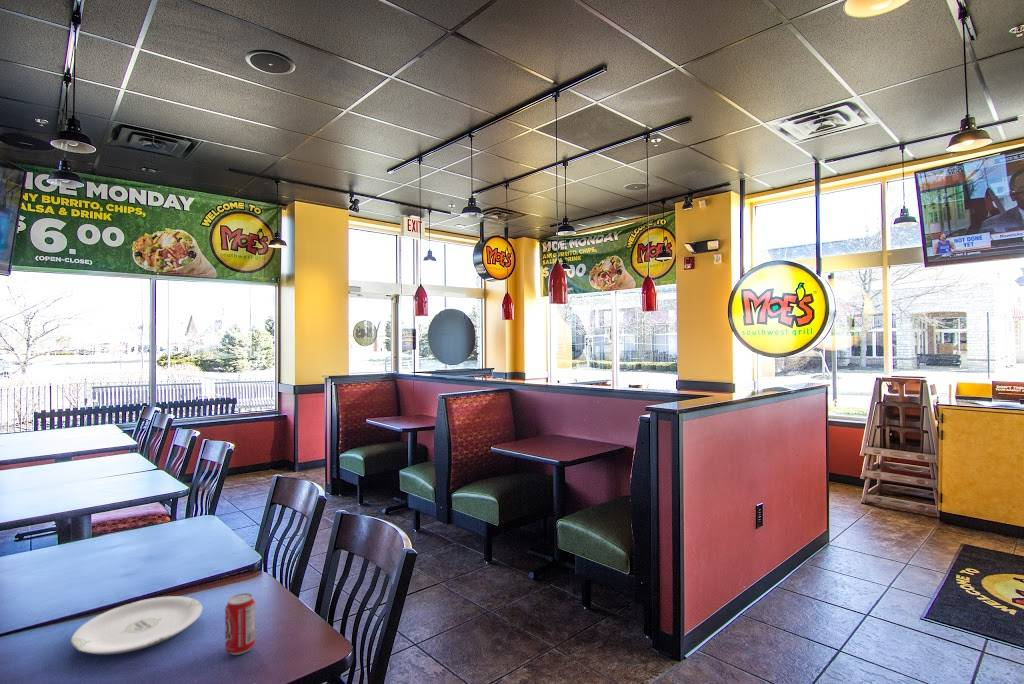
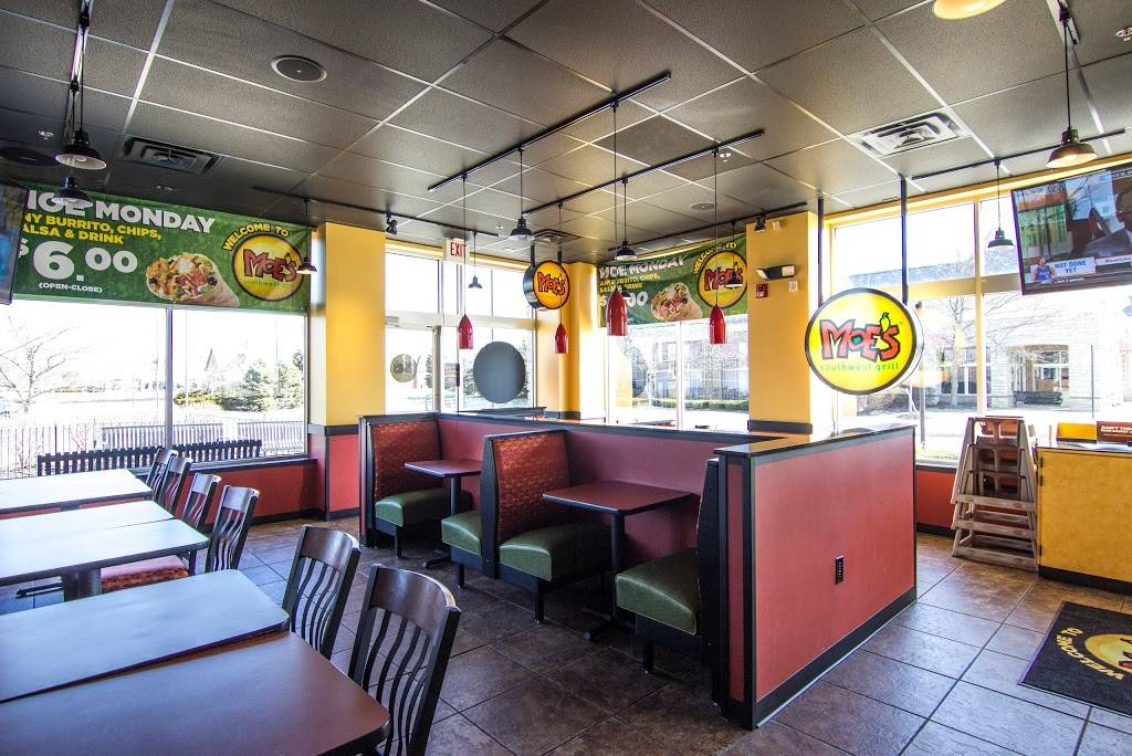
- plate (140, 625)
- beverage can (240, 623)
